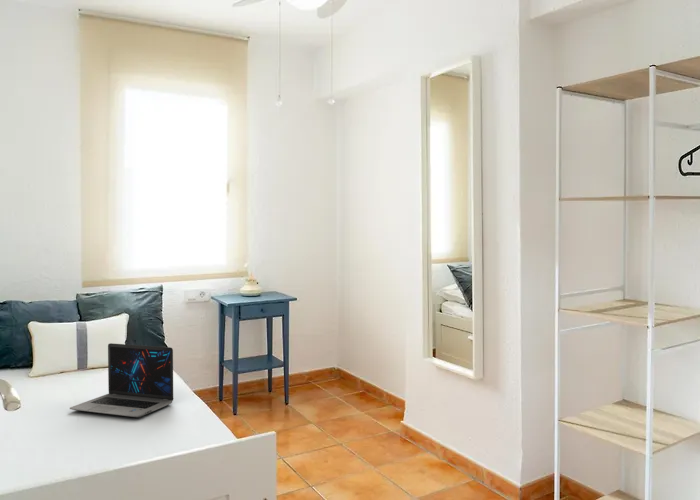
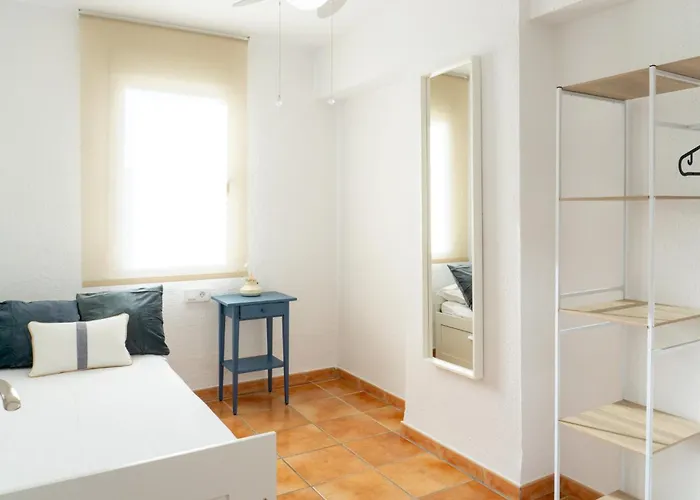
- laptop (122, 379)
